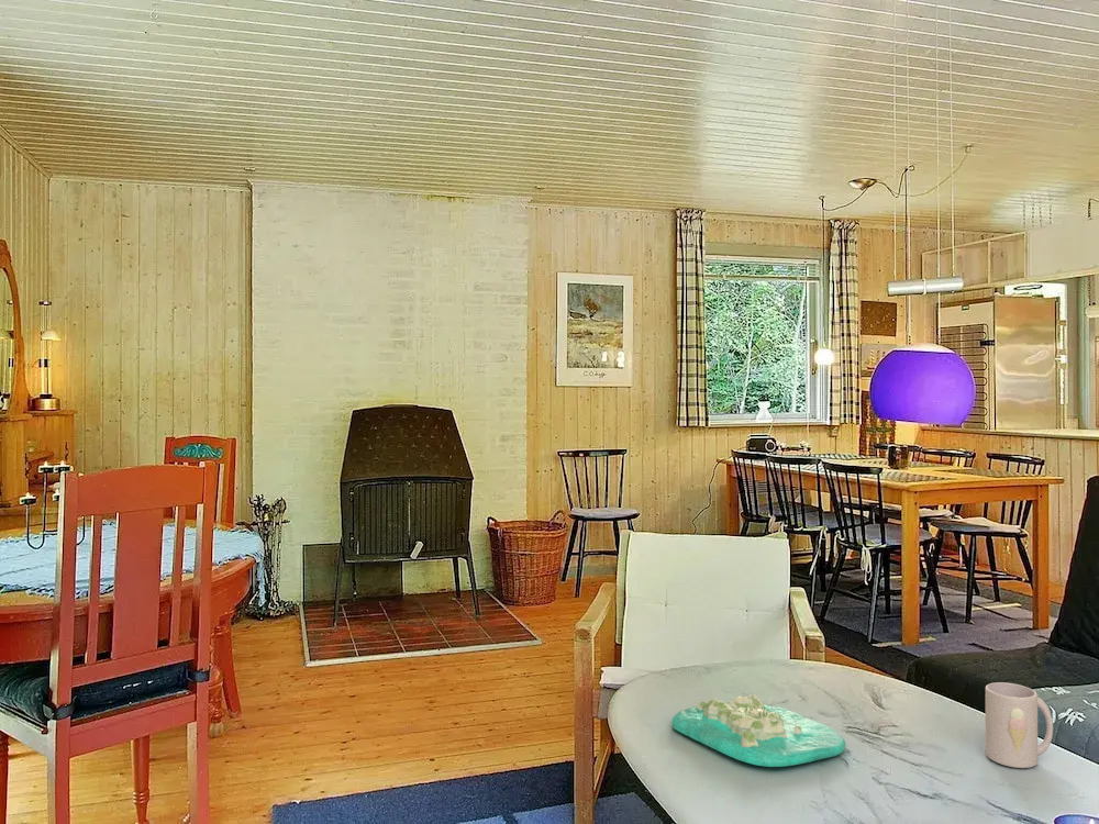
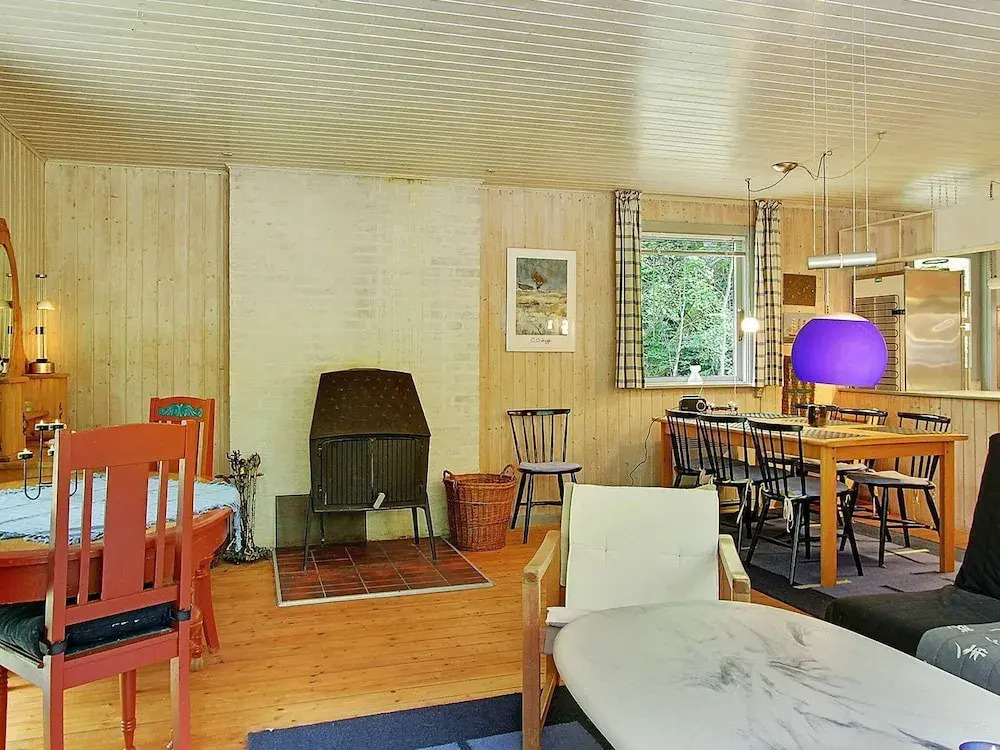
- mug (1019, 724)
- decorative tray (758, 701)
